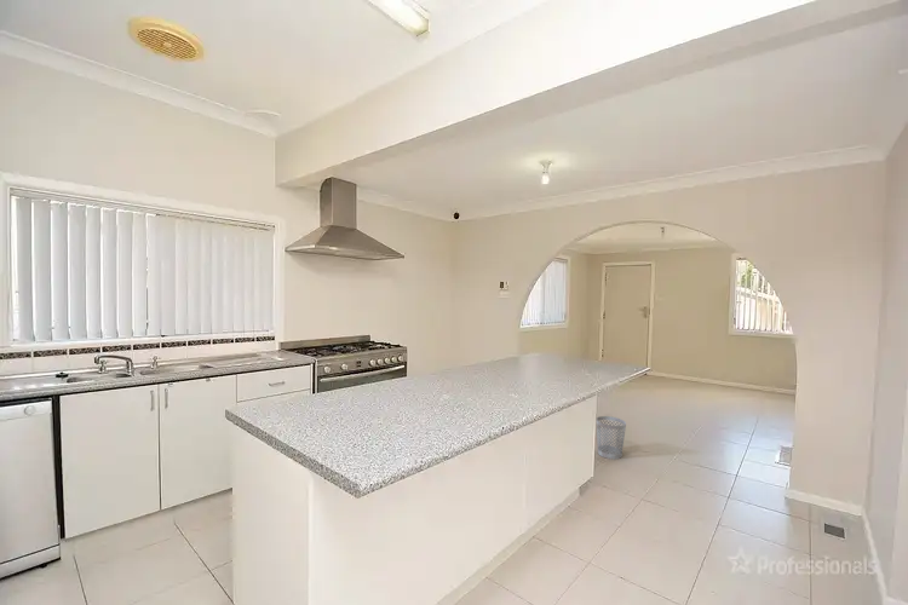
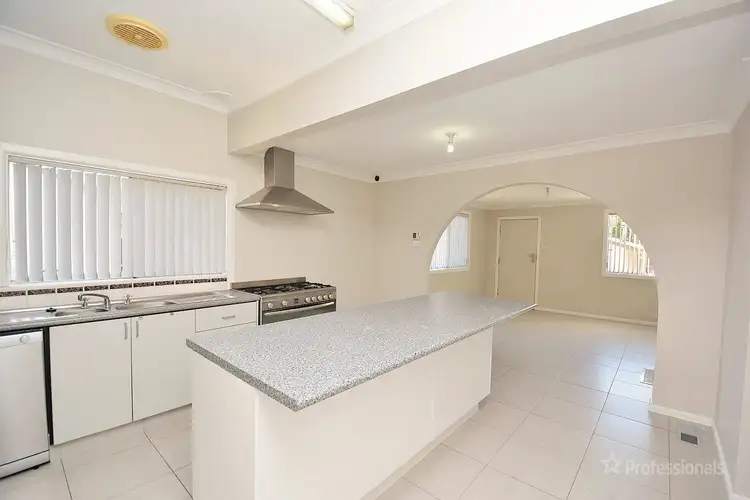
- wastebasket (610, 437)
